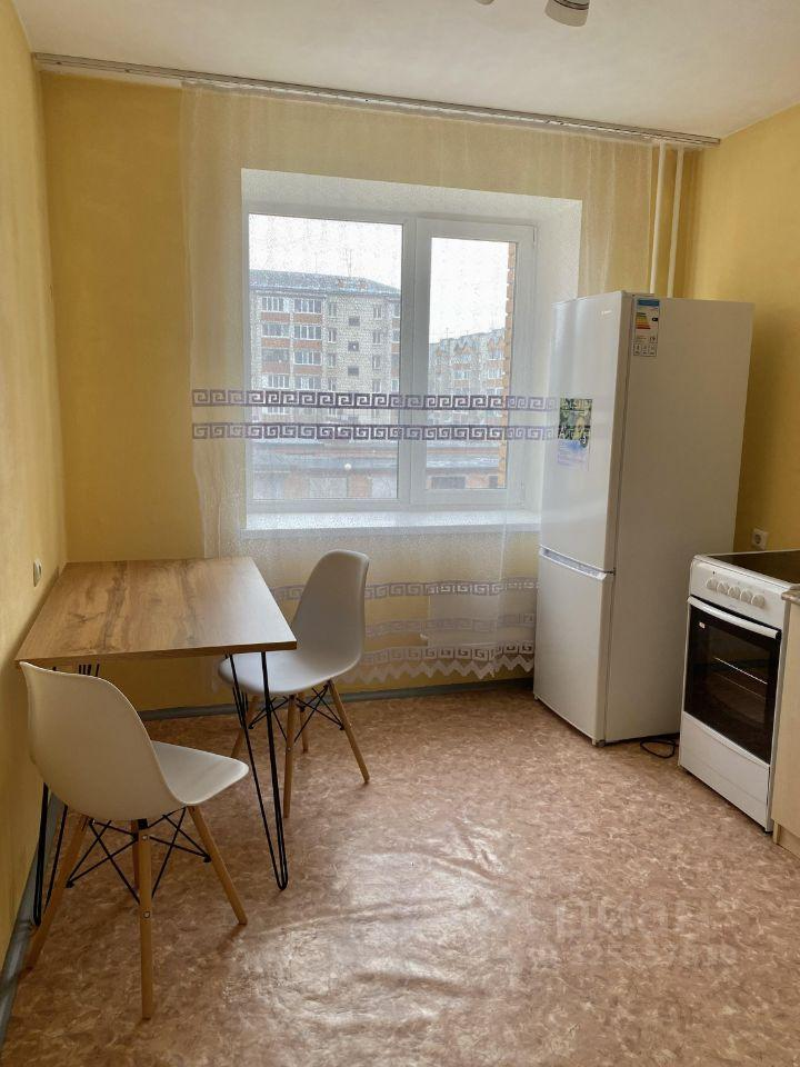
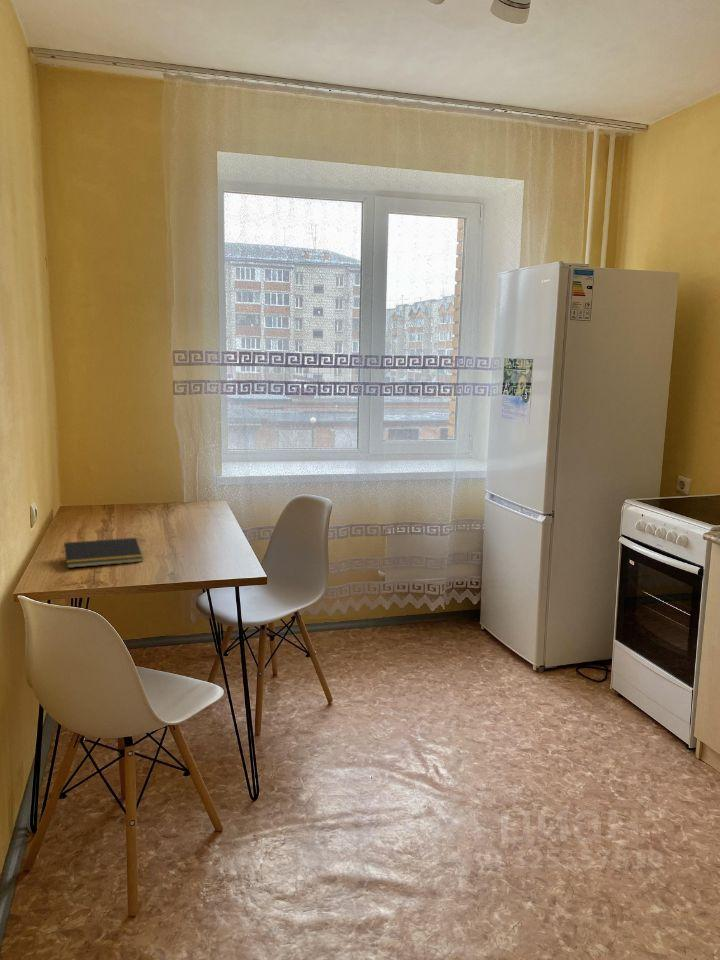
+ notepad (103, 552)
